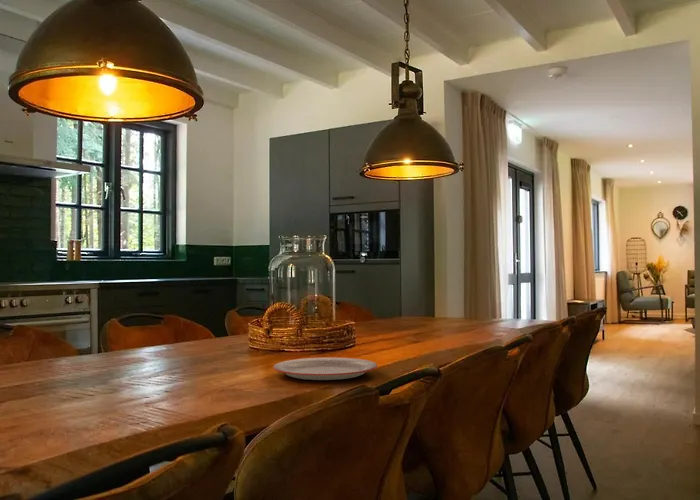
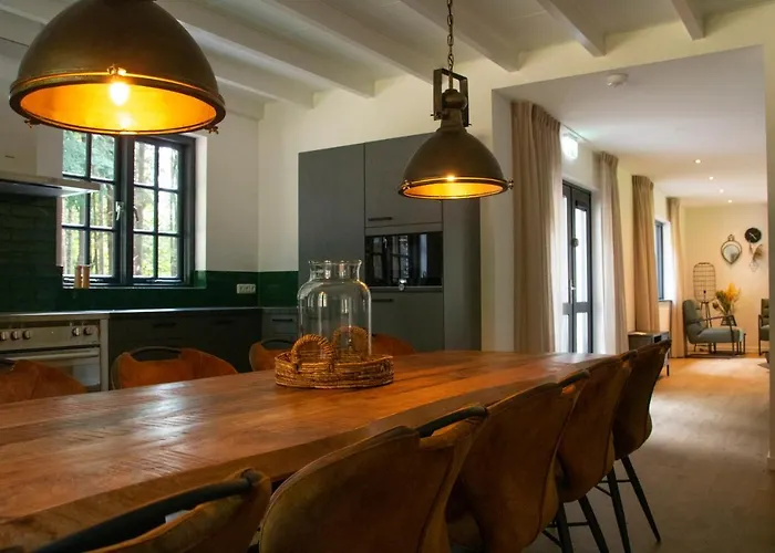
- plate (325, 369)
